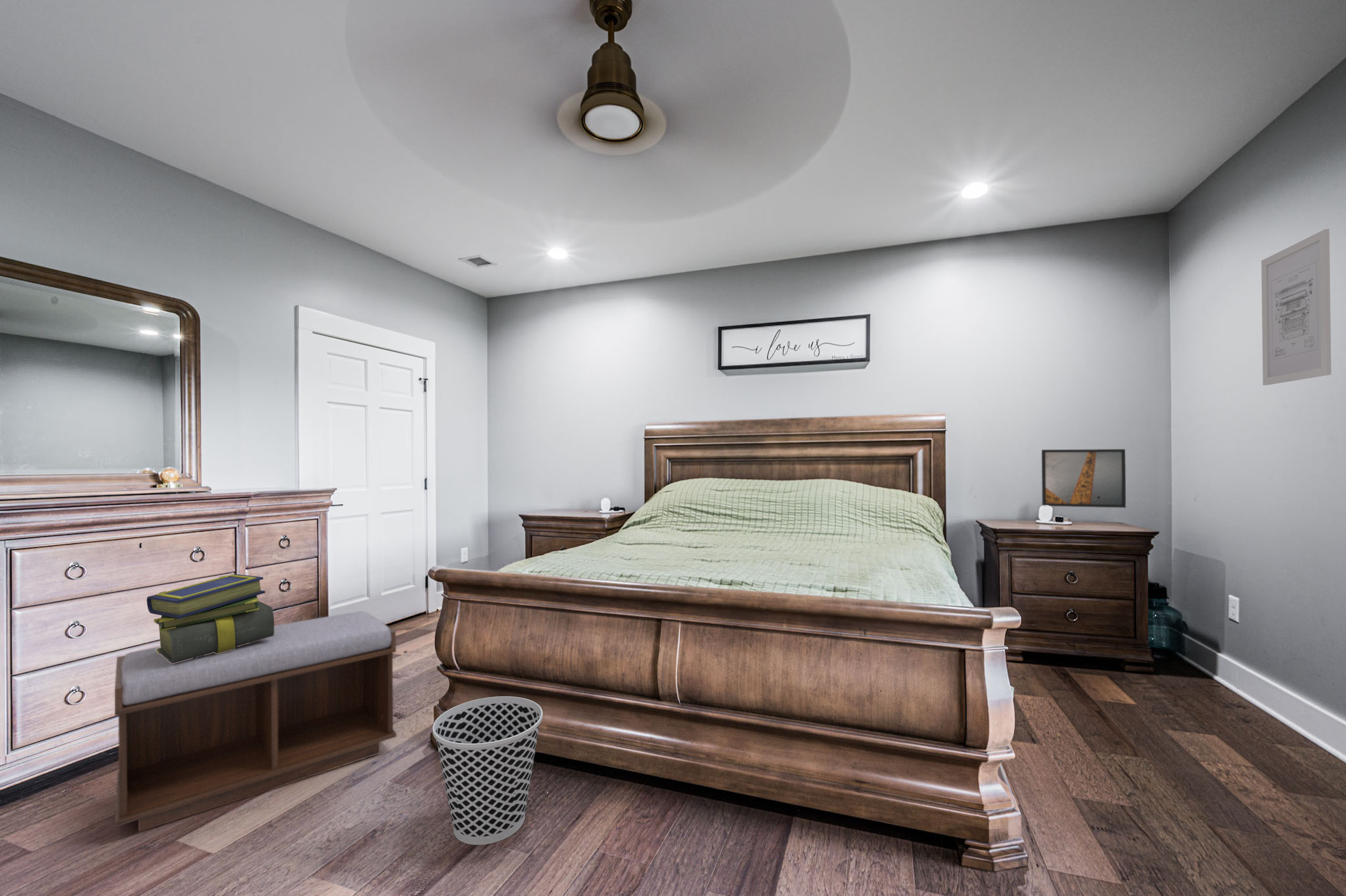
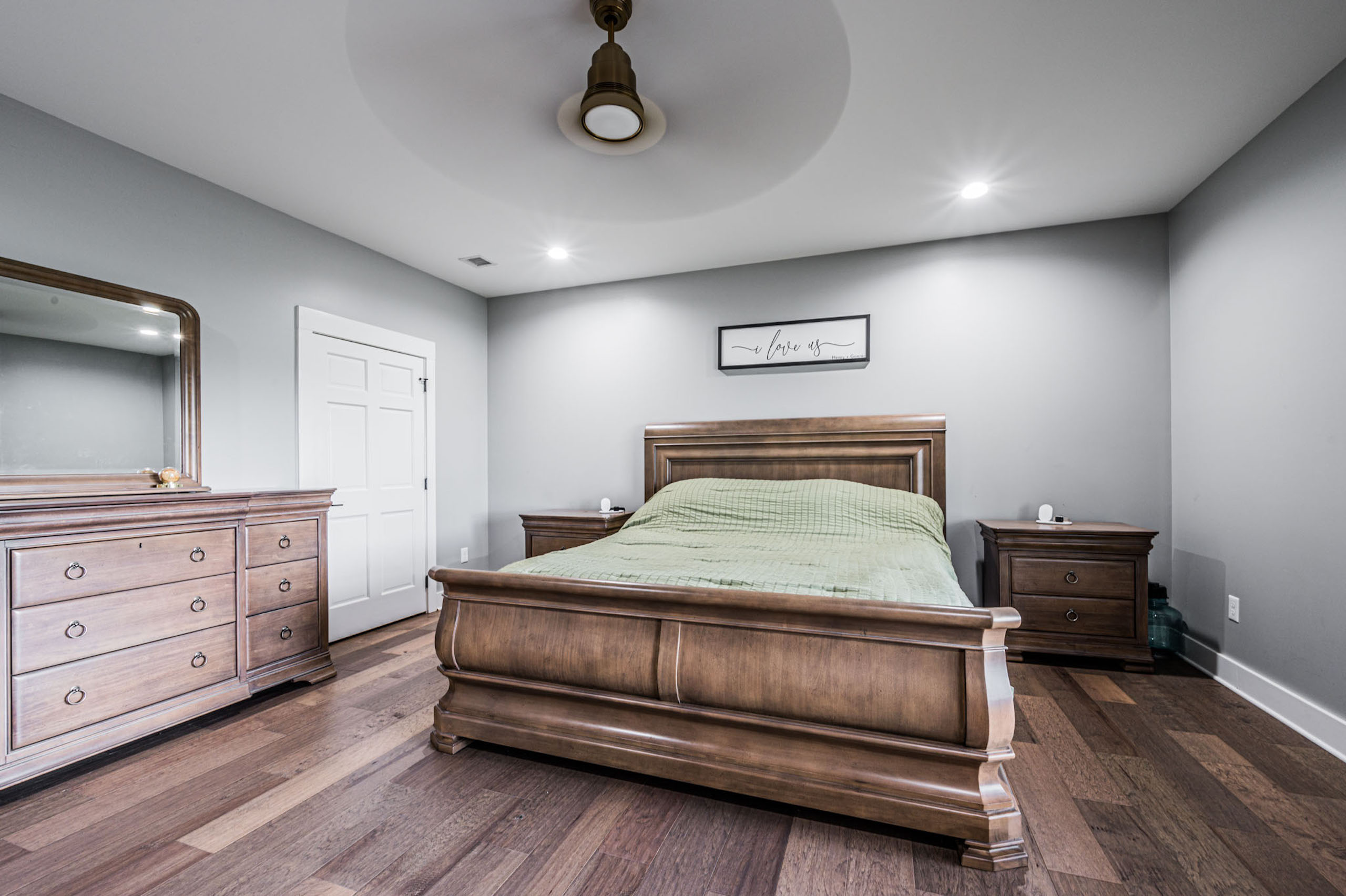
- wastebasket (489, 770)
- bench (265, 703)
- wall art (1293, 313)
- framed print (1083, 478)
- stack of books (212, 614)
